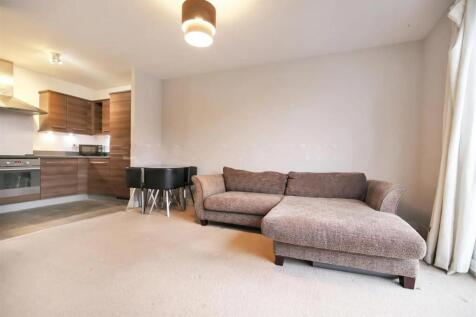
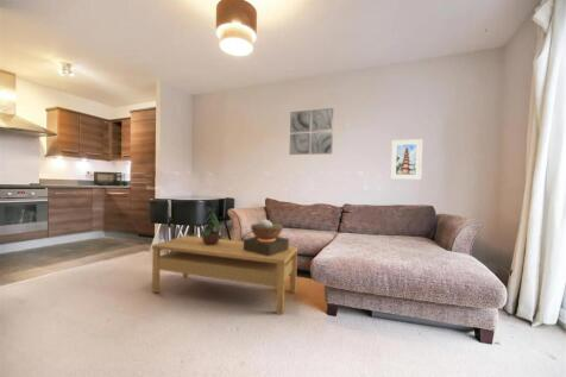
+ coffee table (225, 269)
+ wall art (309, 131)
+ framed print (405, 159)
+ snow globe (266, 228)
+ potted plant (212, 224)
